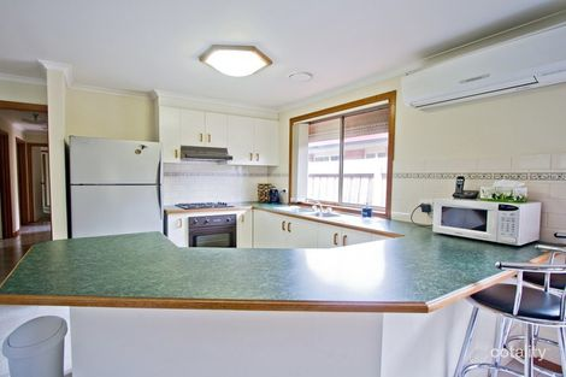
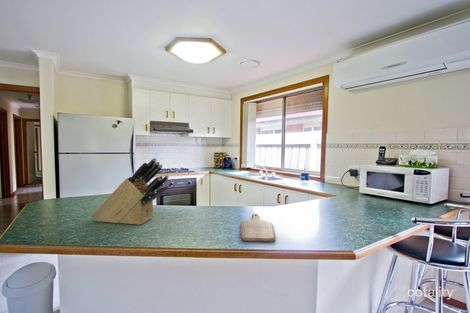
+ cutting board (256, 225)
+ knife block (131, 189)
